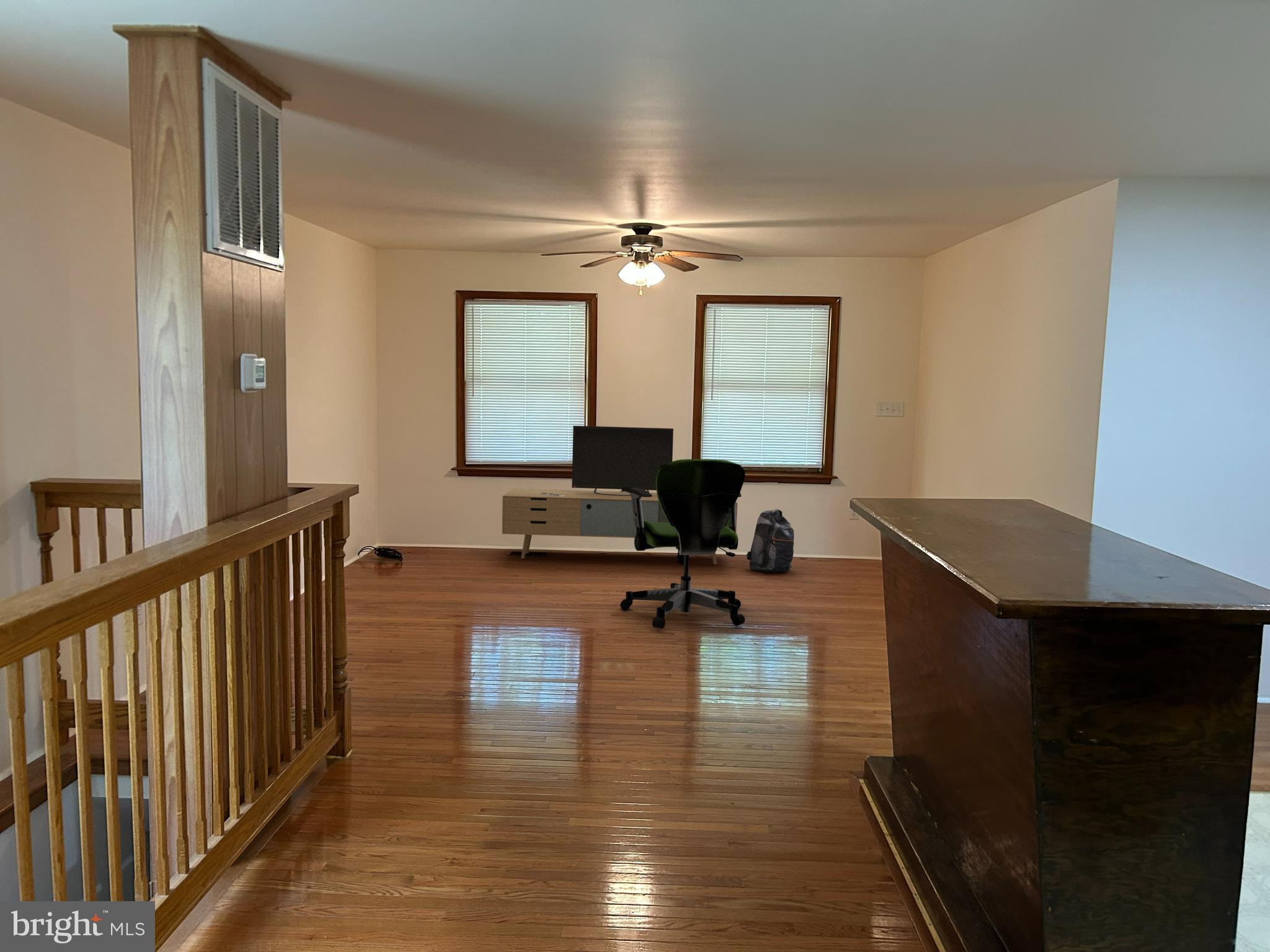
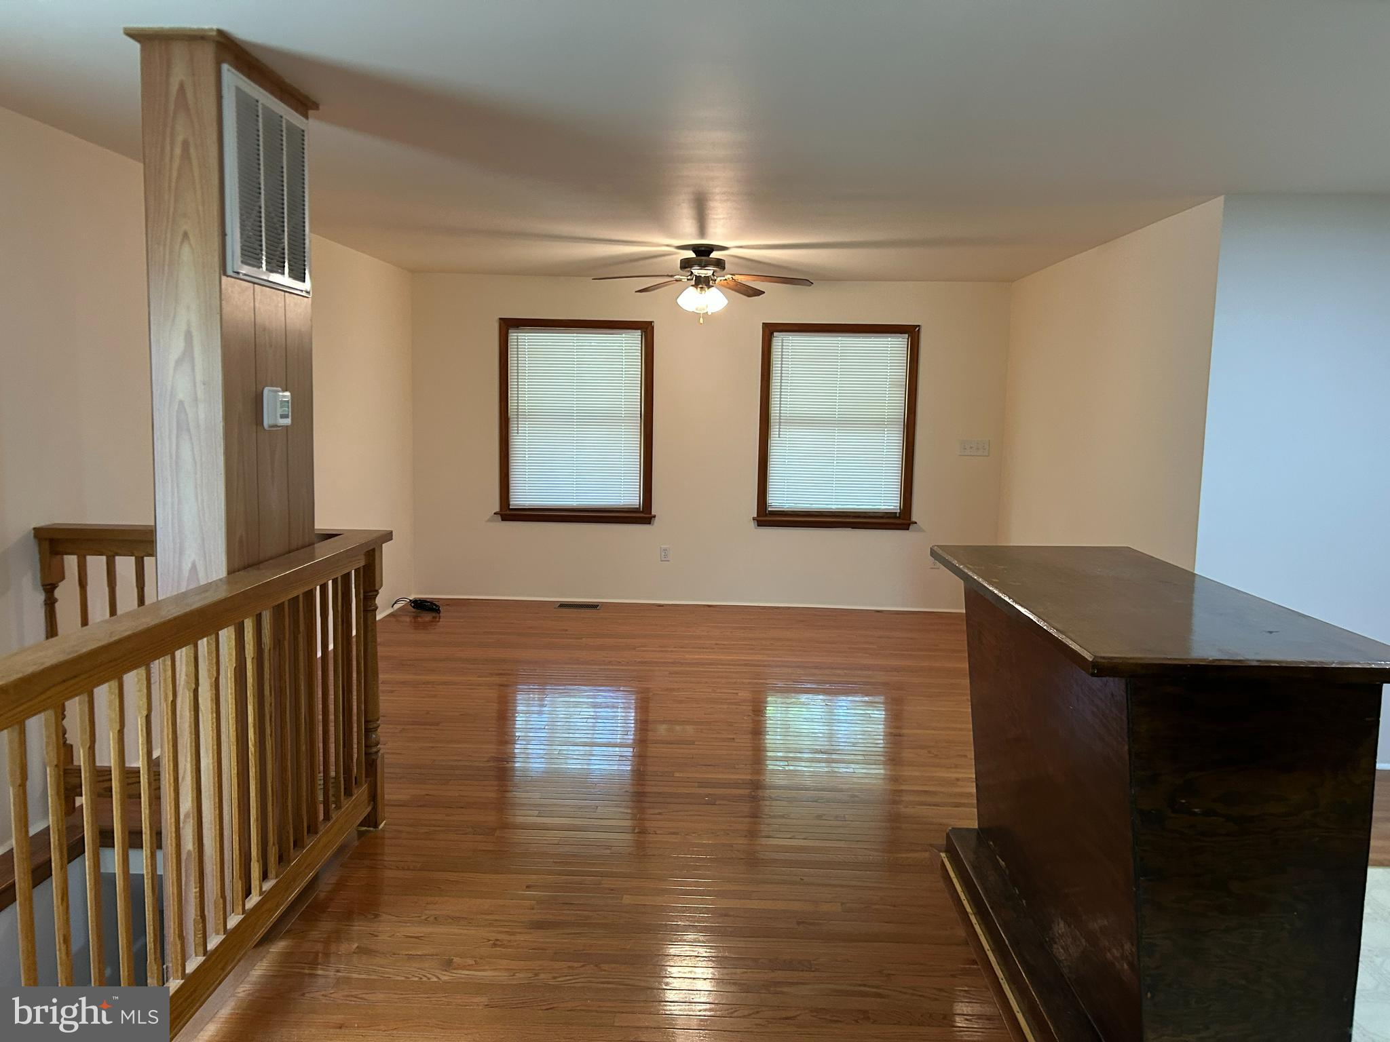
- media console (621, 493)
- backpack (772, 539)
- office chair (686, 534)
